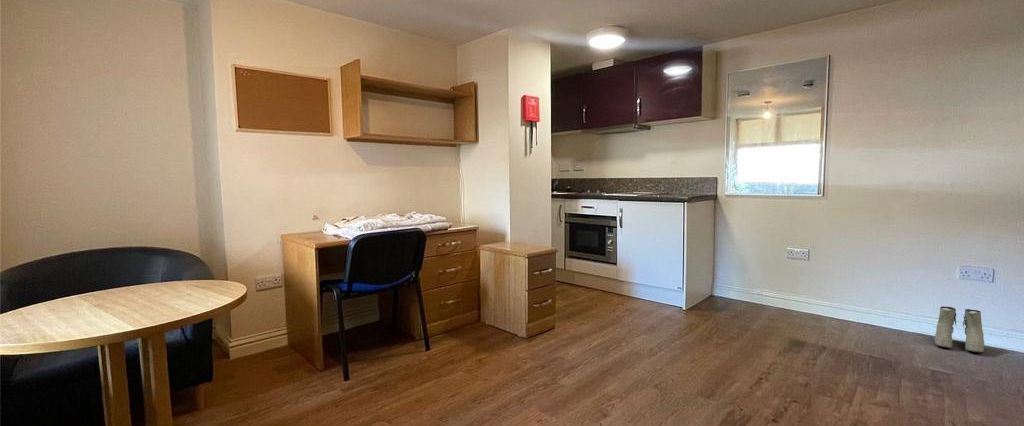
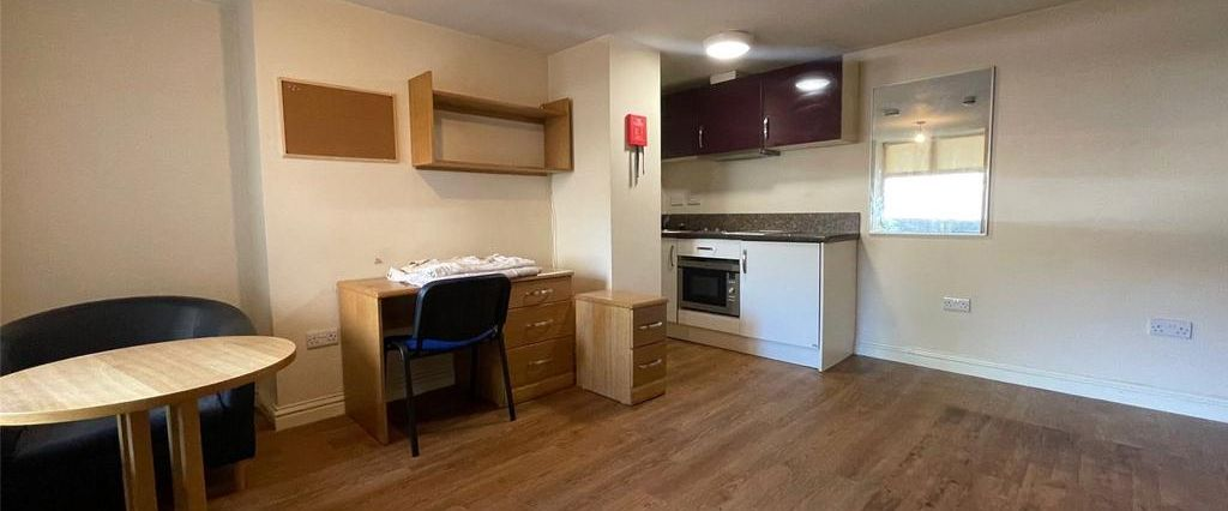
- boots (963, 327)
